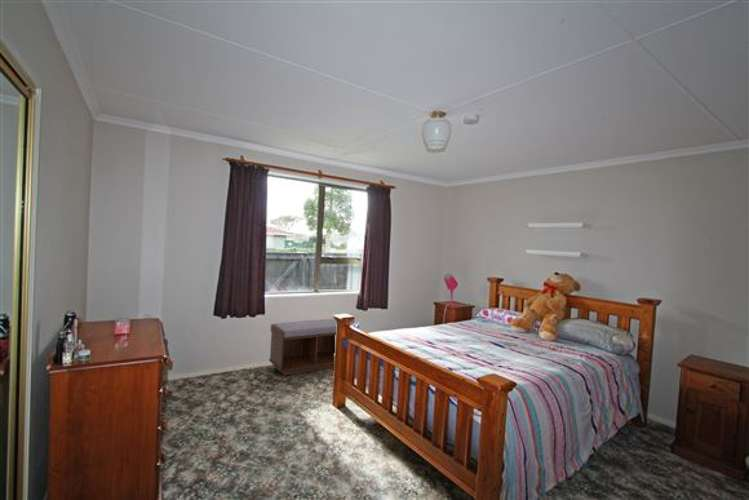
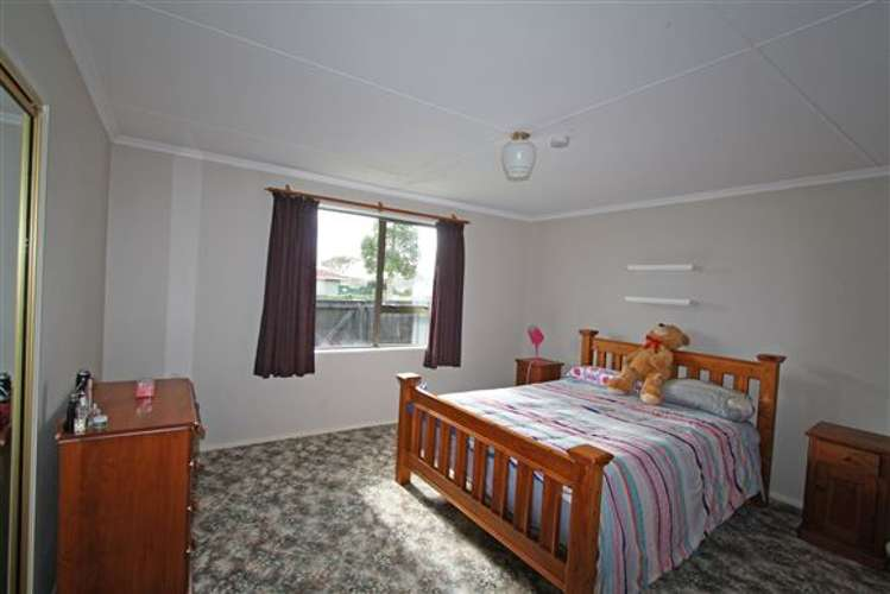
- bench (309, 344)
